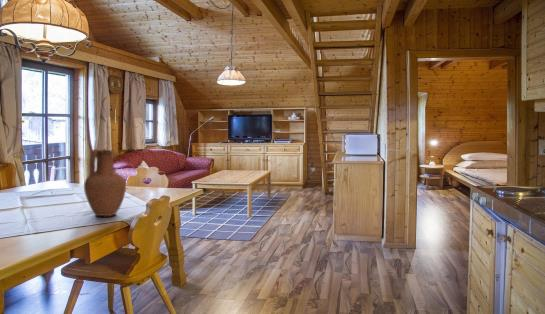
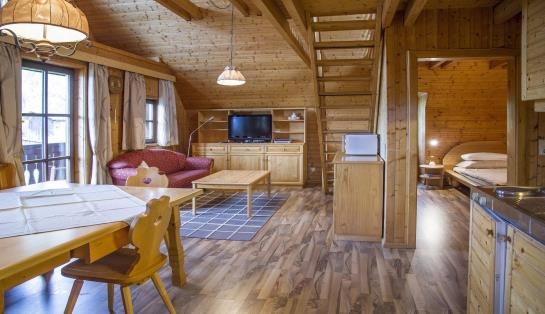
- vase (105, 182)
